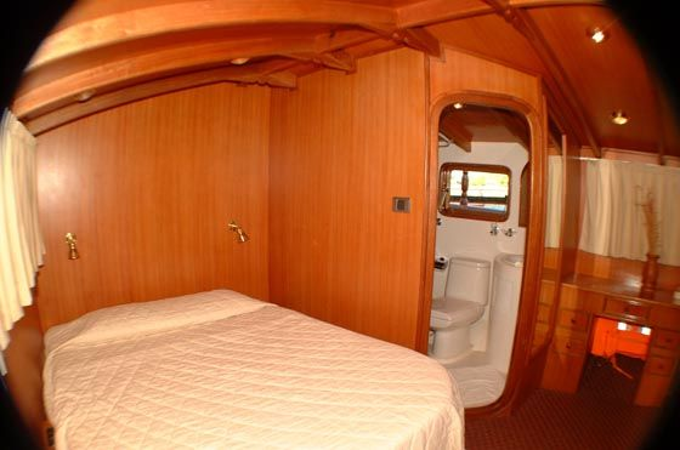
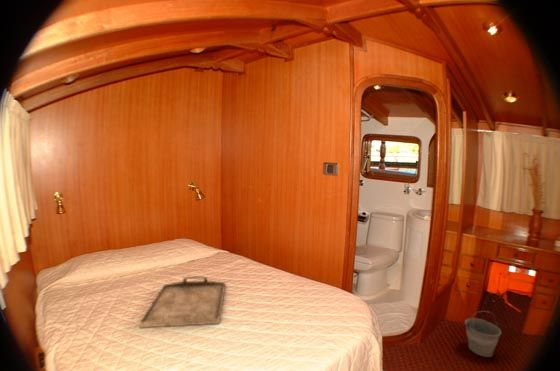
+ bucket (482, 330)
+ serving tray (188, 297)
